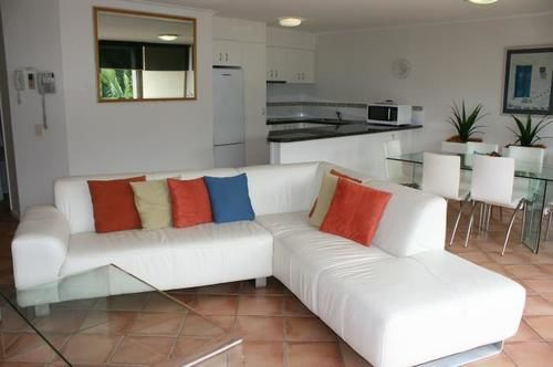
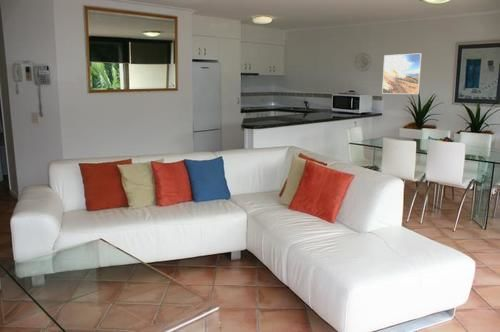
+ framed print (401, 74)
